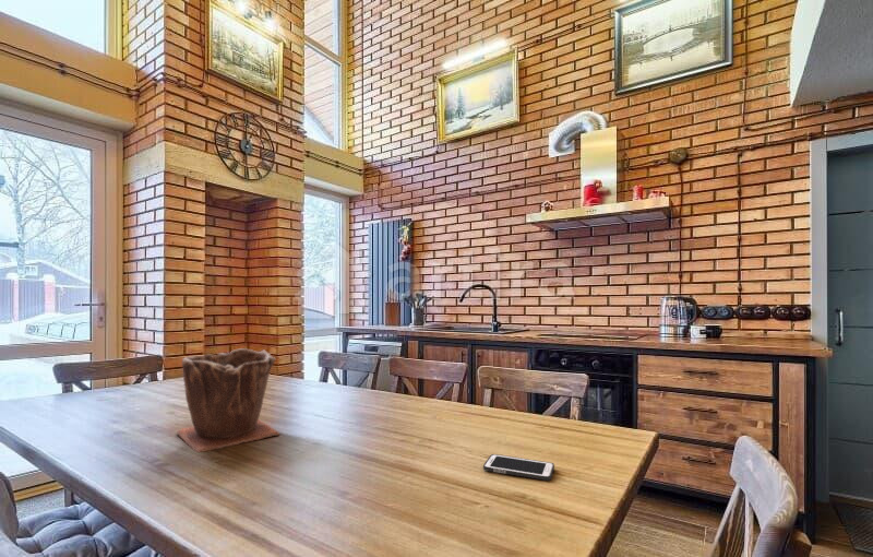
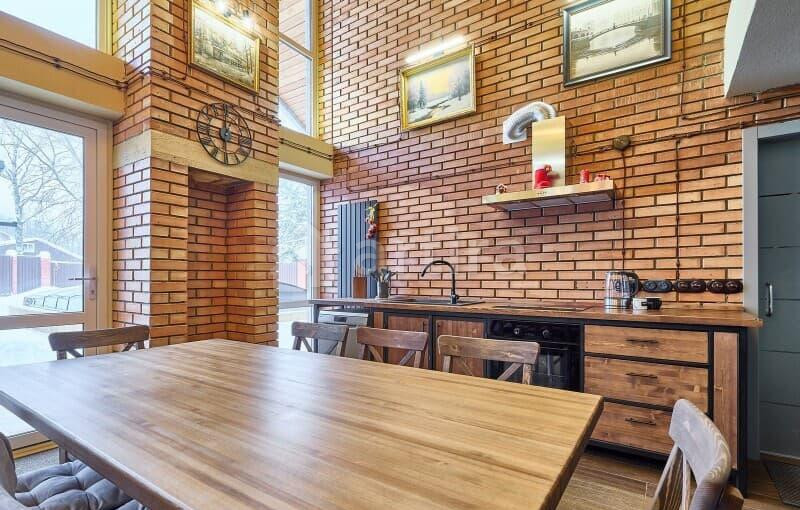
- plant pot (228, 393)
- cell phone (518, 466)
